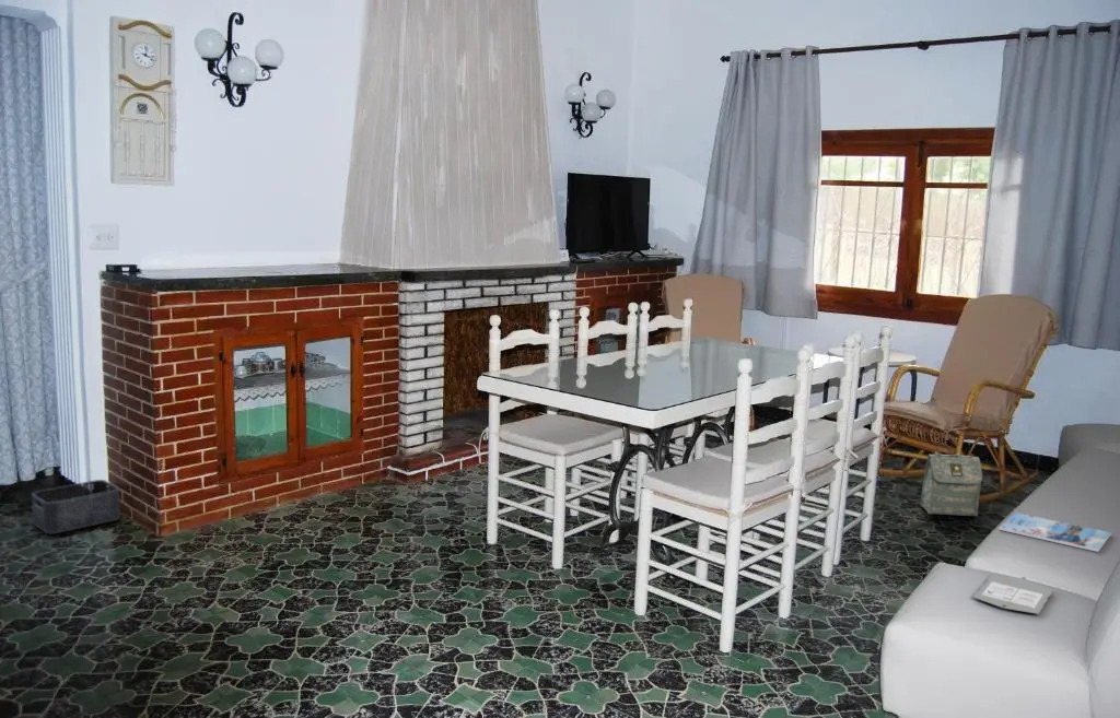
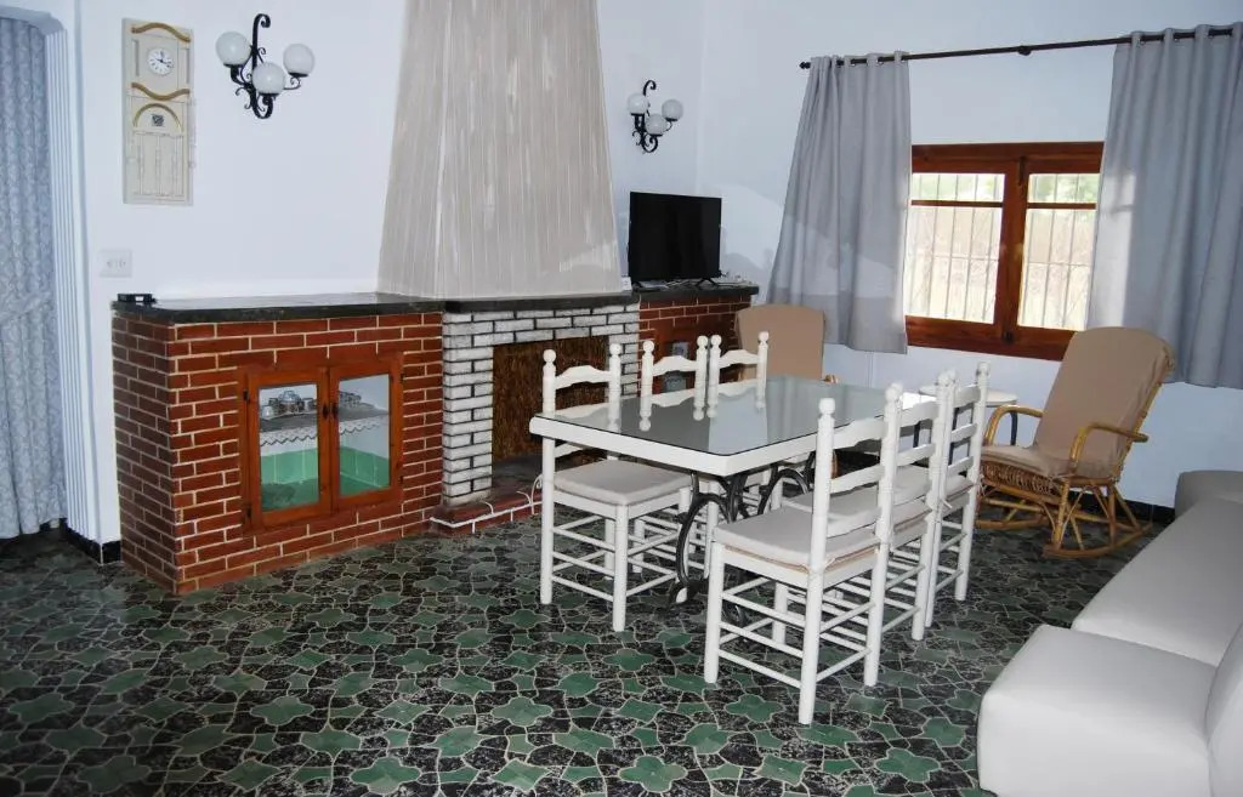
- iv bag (1014, 592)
- magazine (1054, 530)
- bag (952, 483)
- storage bin (77, 506)
